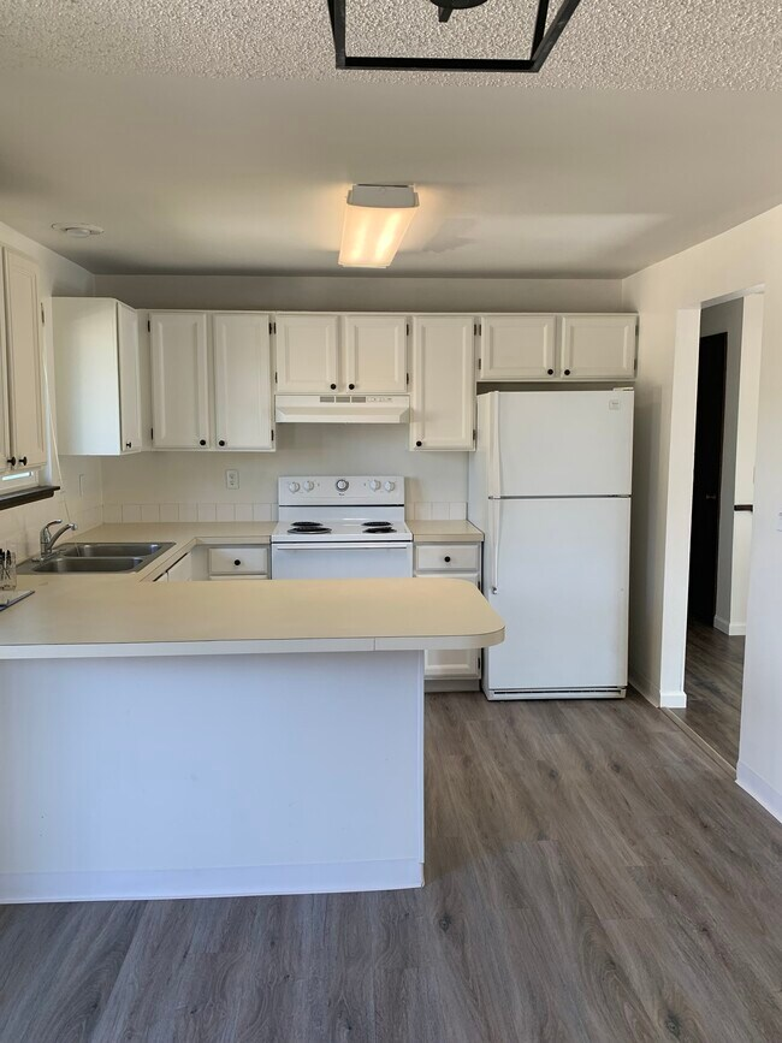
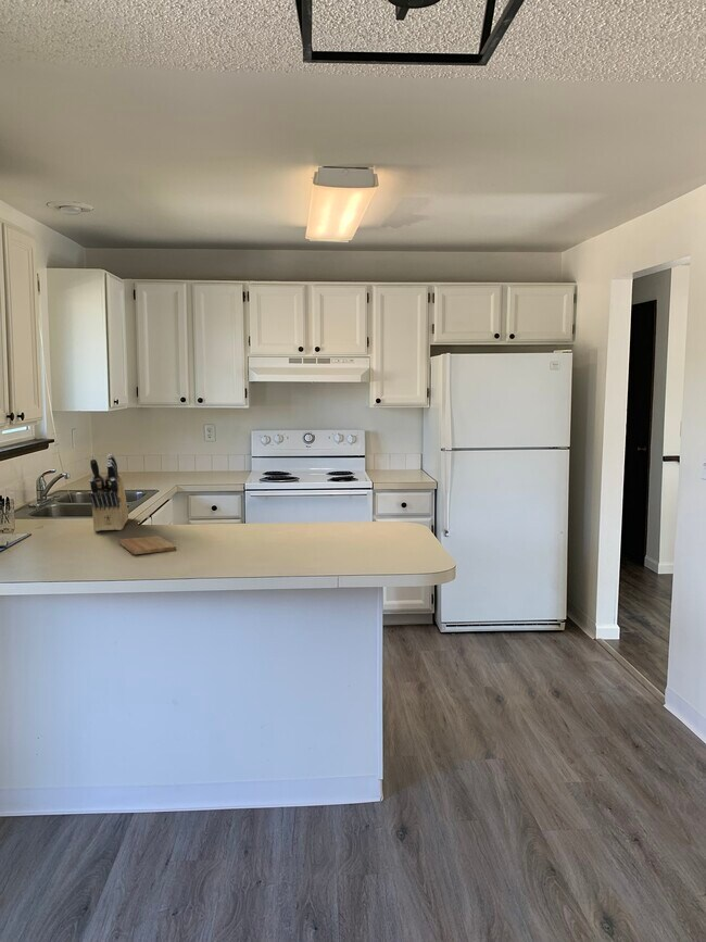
+ cutting board (147, 544)
+ knife block (109, 490)
